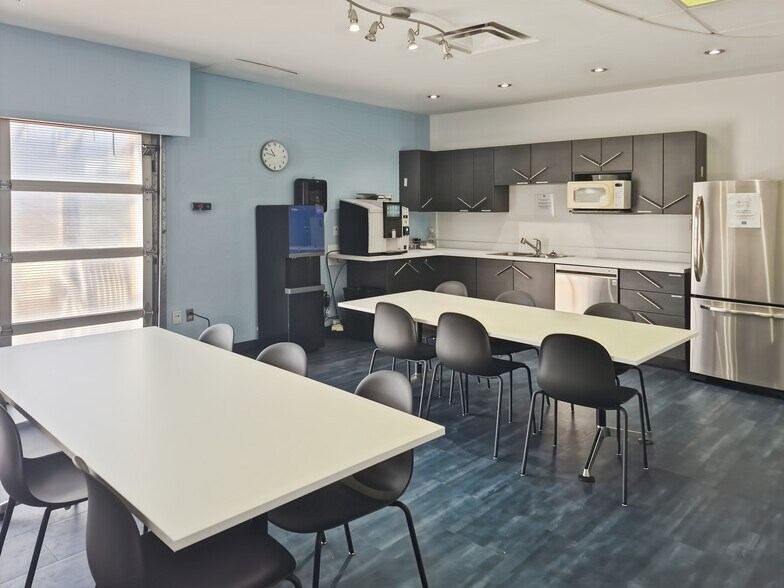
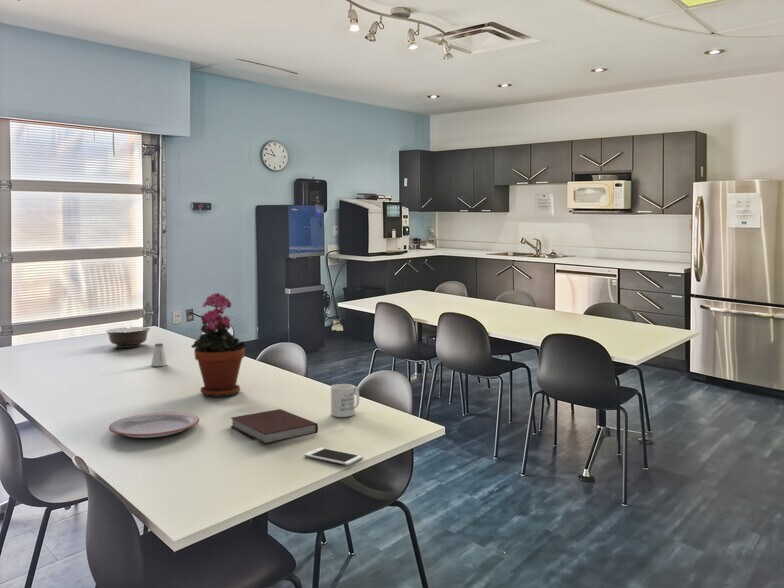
+ plate (155, 425)
+ saltshaker (159, 354)
+ mug (346, 399)
+ potted plant (217, 343)
+ notebook (273, 425)
+ cell phone (333, 456)
+ bowl (128, 337)
